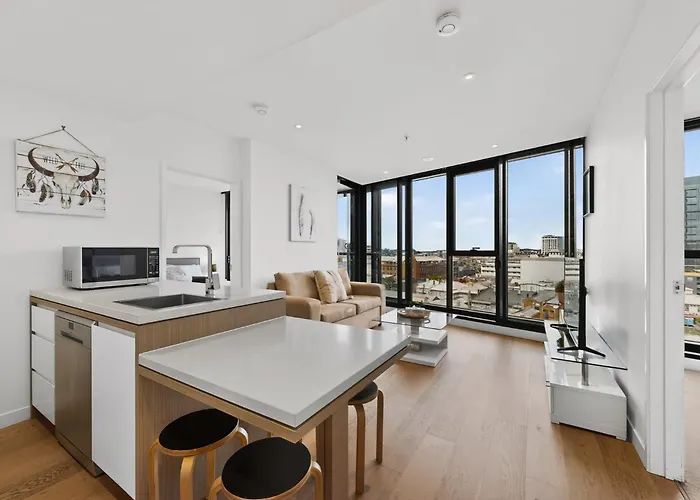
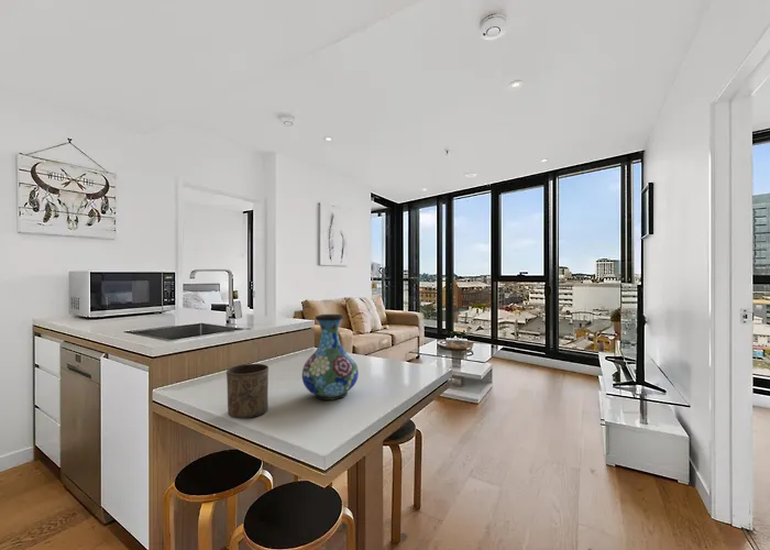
+ vase (330, 354)
+ cup (248, 389)
